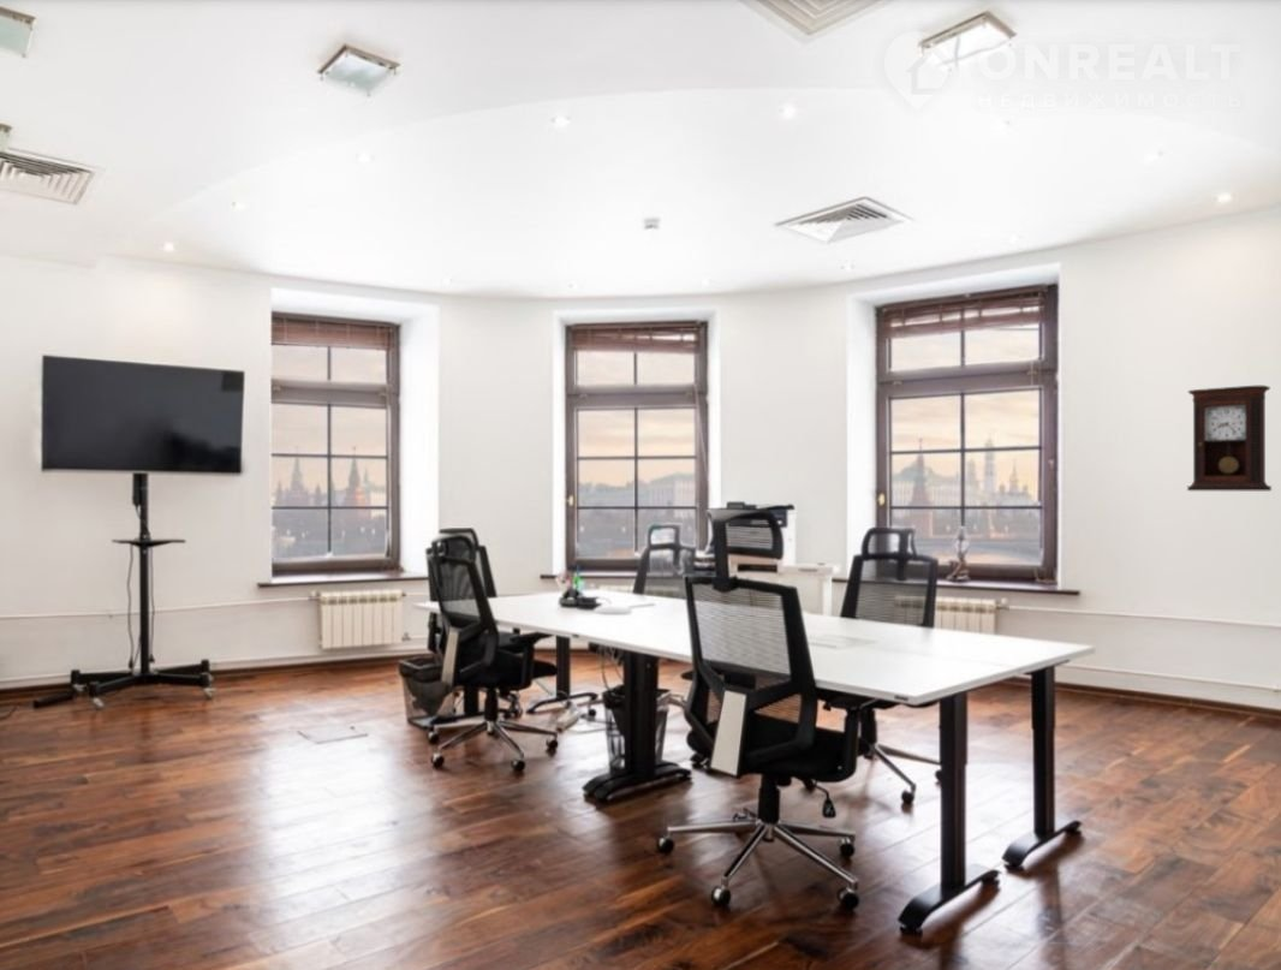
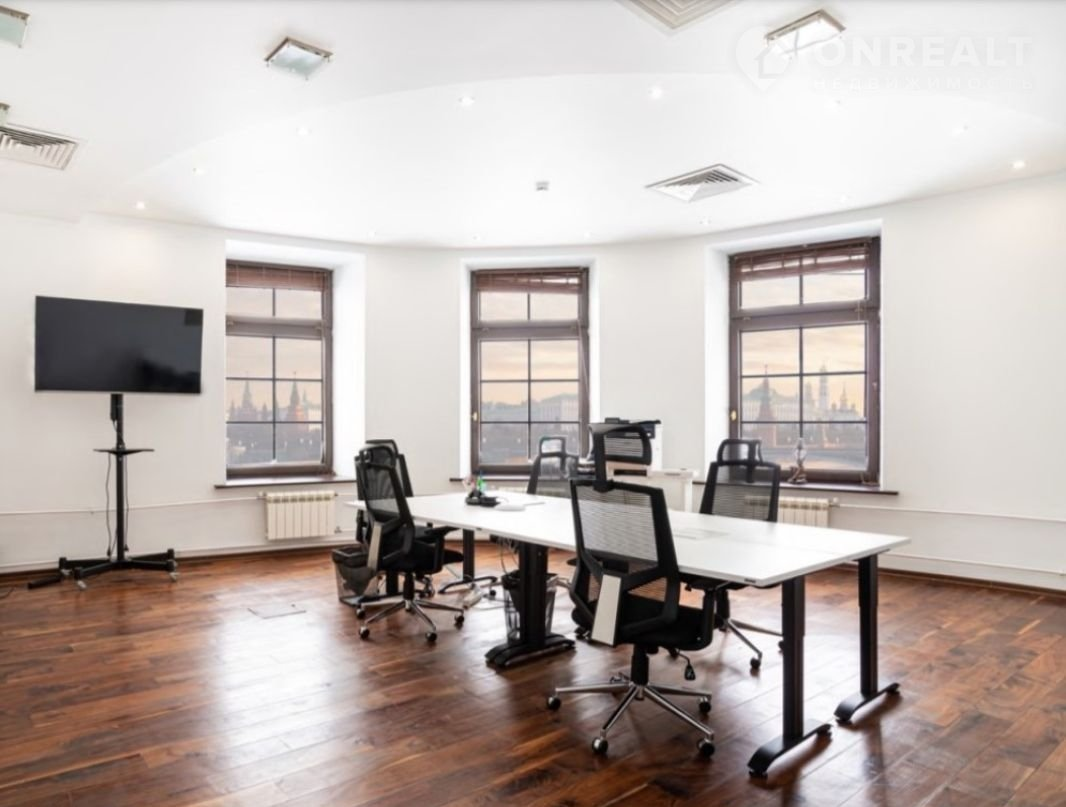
- pendulum clock (1227, 439)
